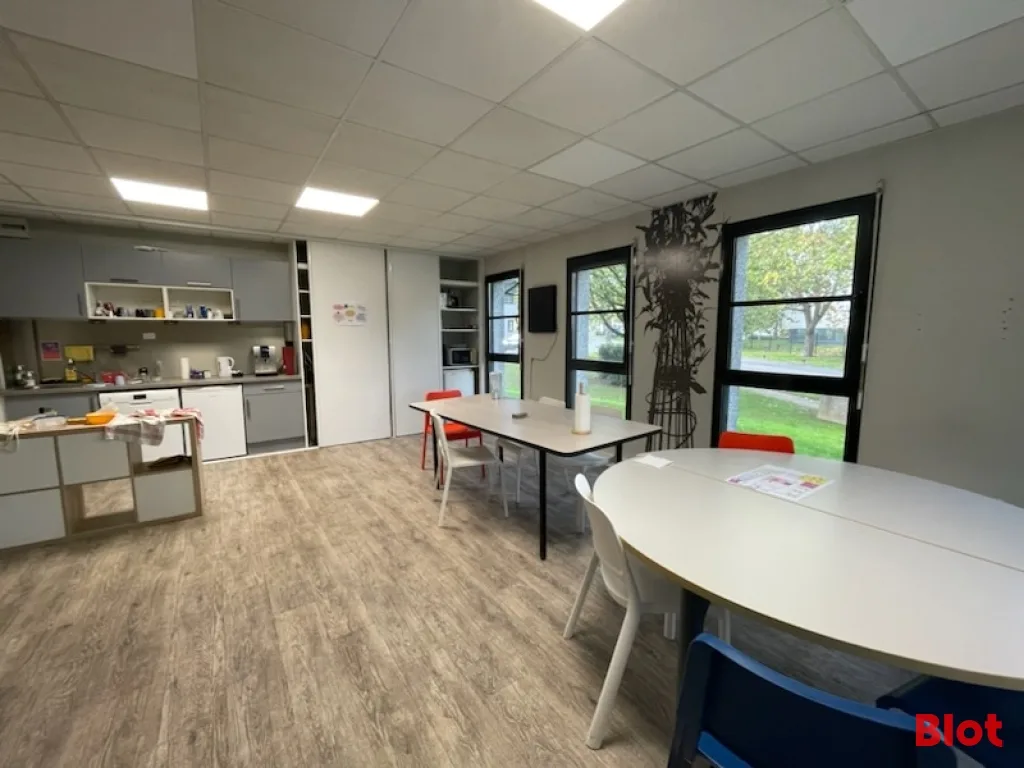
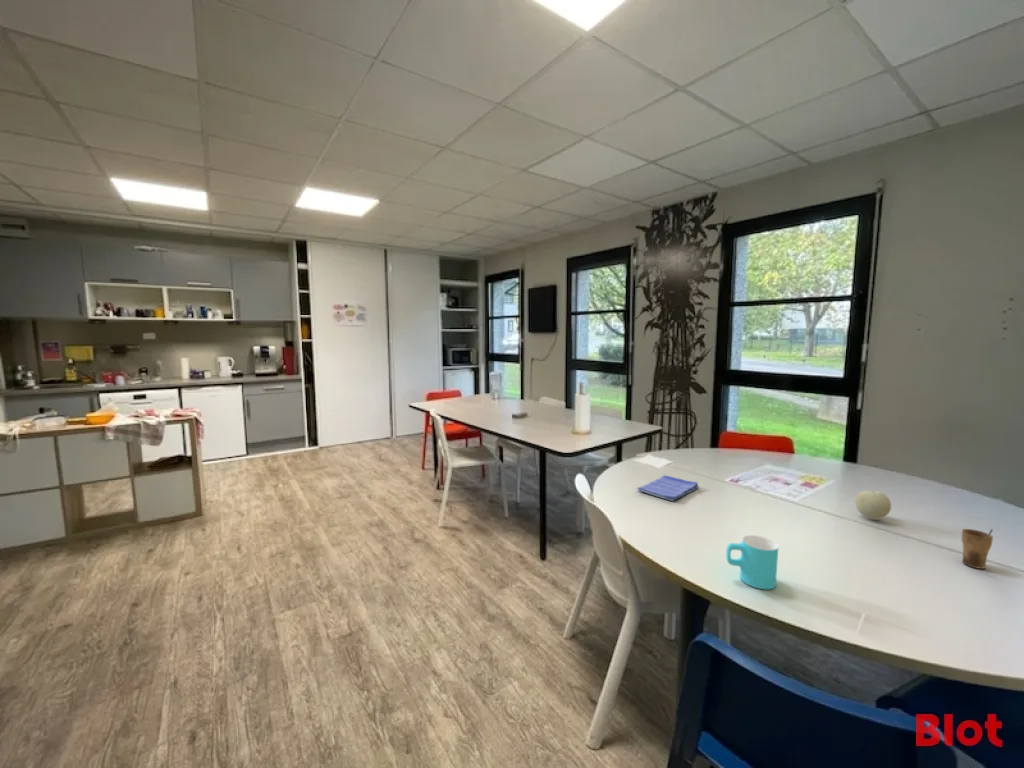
+ dish towel (668, 486)
+ cup (975, 545)
+ cup (751, 559)
+ fruit (872, 504)
